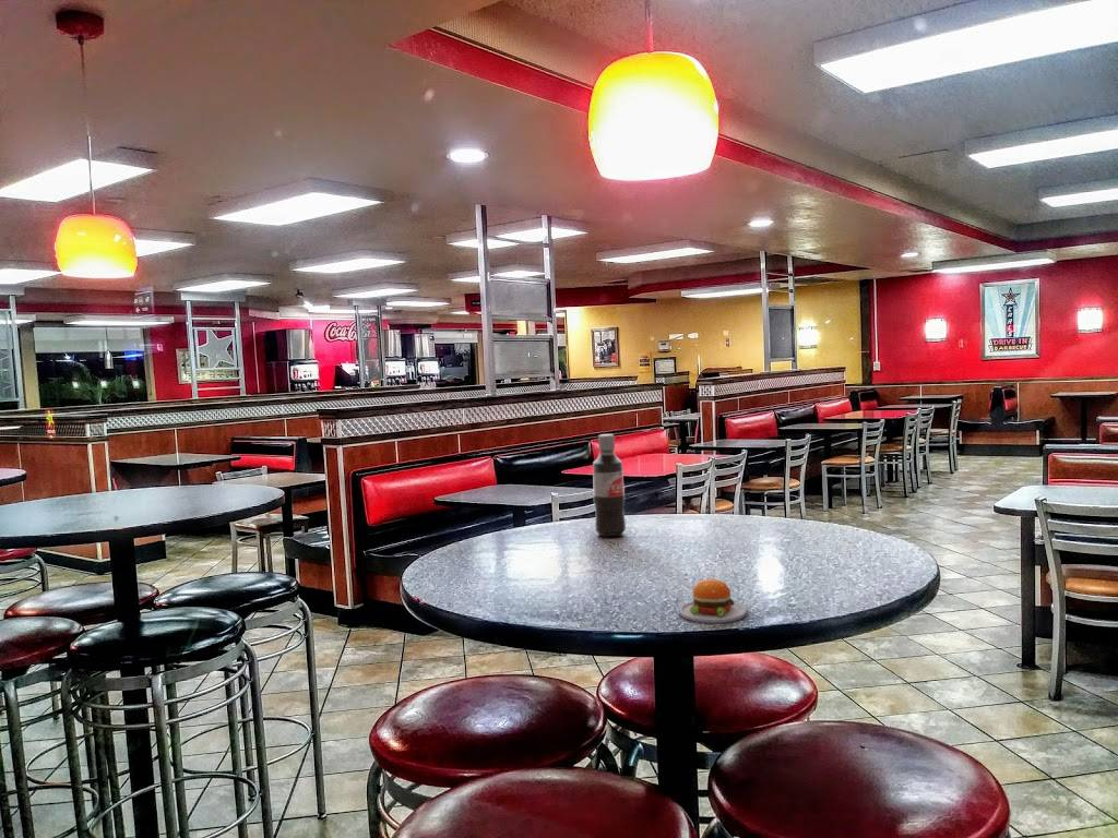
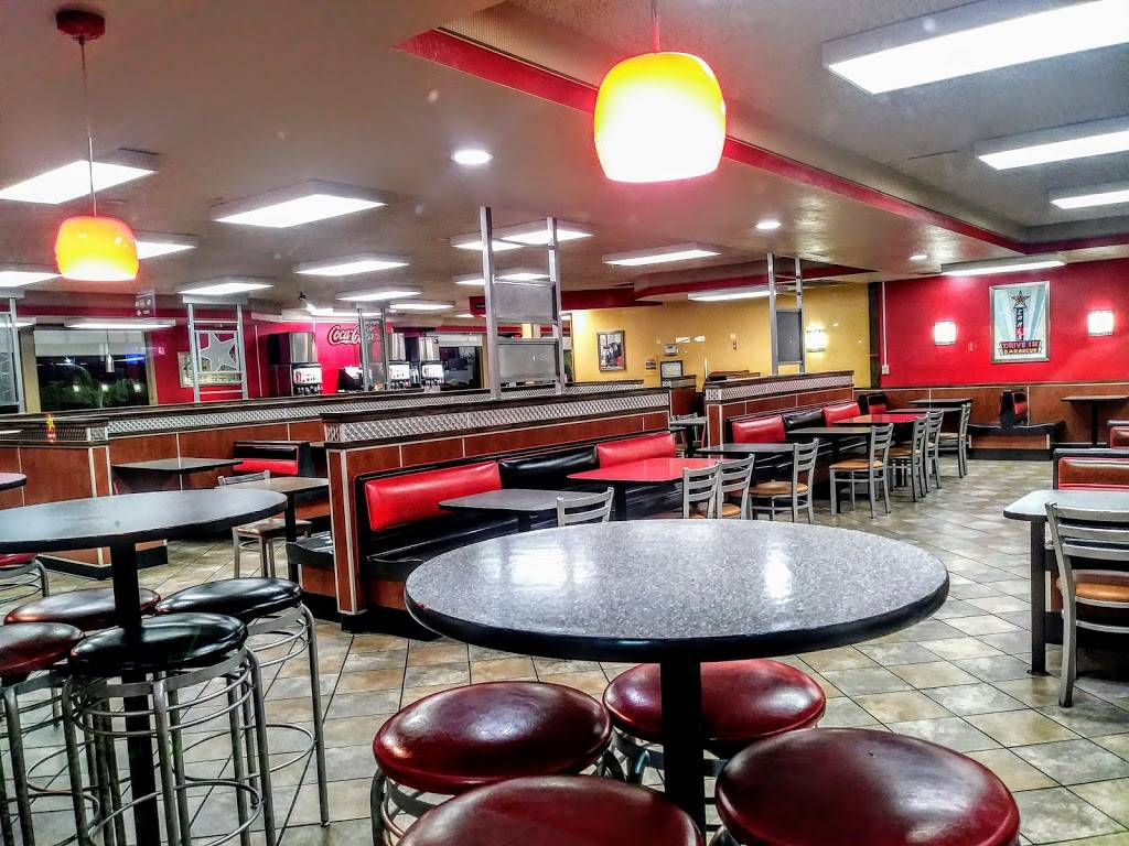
- hamburger (711, 596)
- pop (608, 484)
